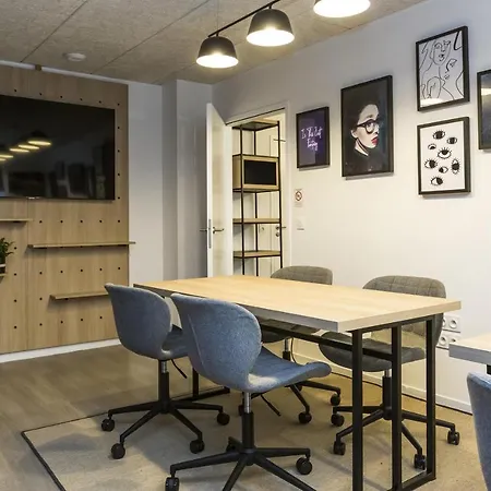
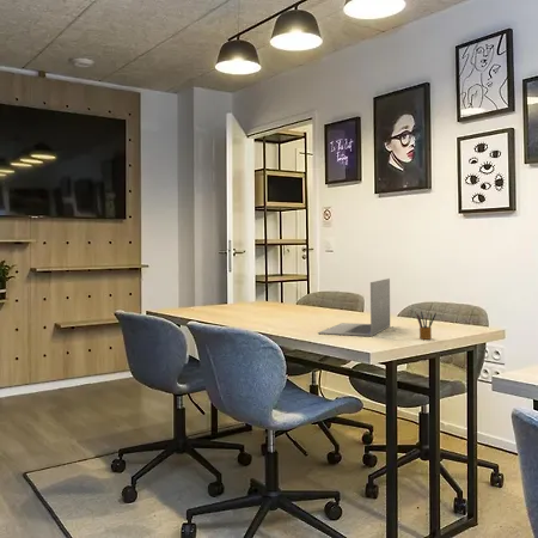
+ laptop (371, 304)
+ pencil box (426, 324)
